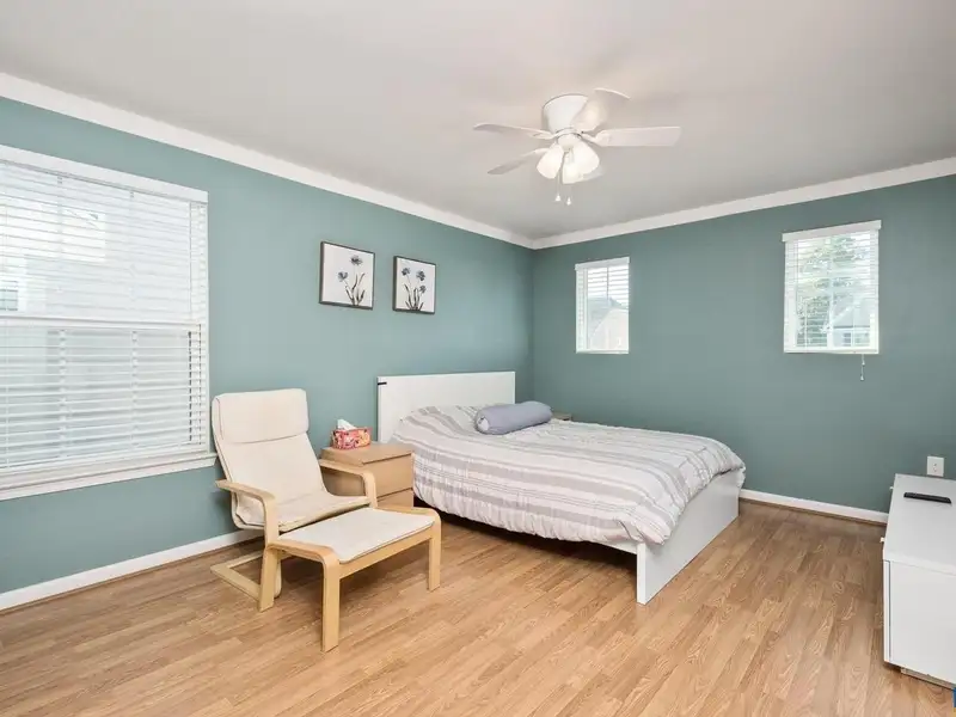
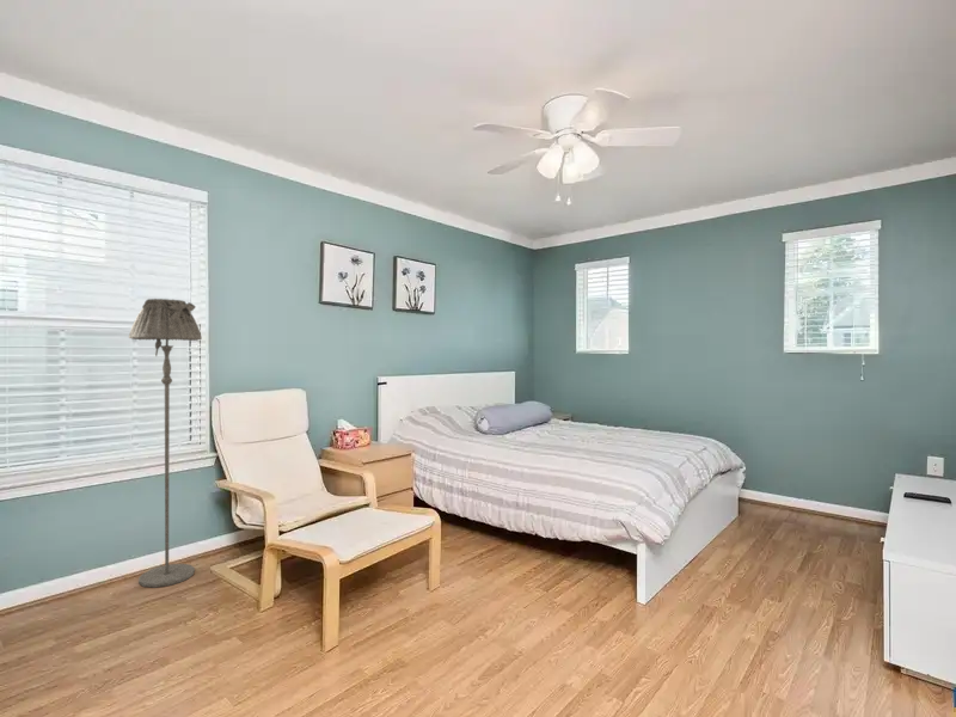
+ floor lamp (166, 439)
